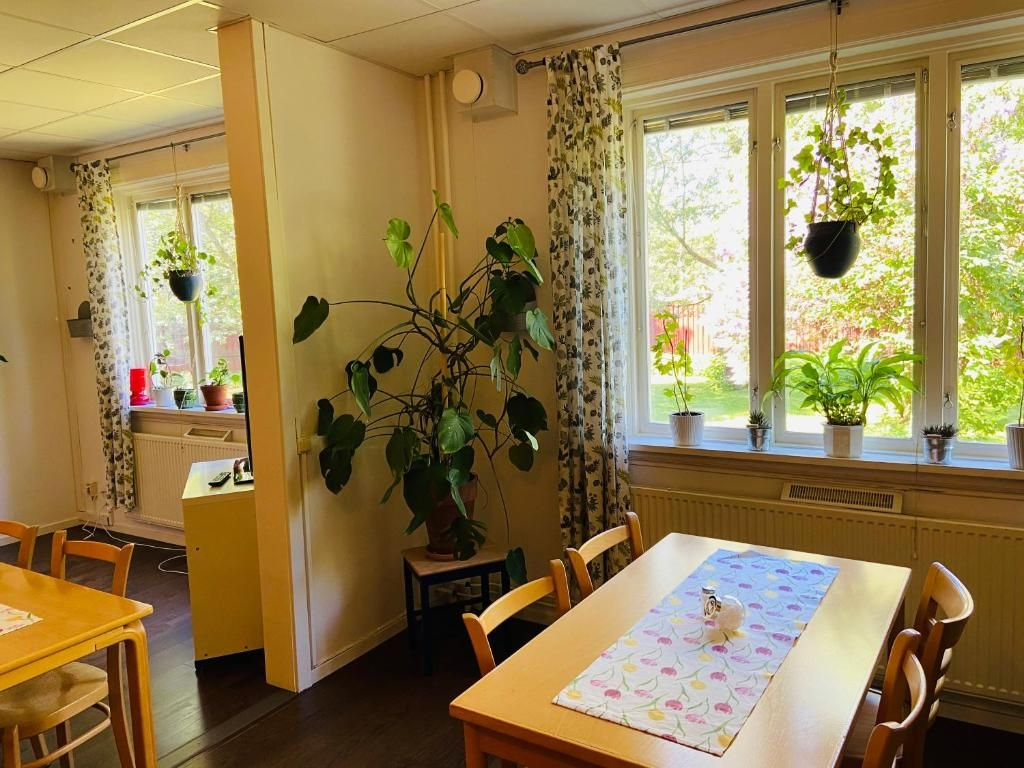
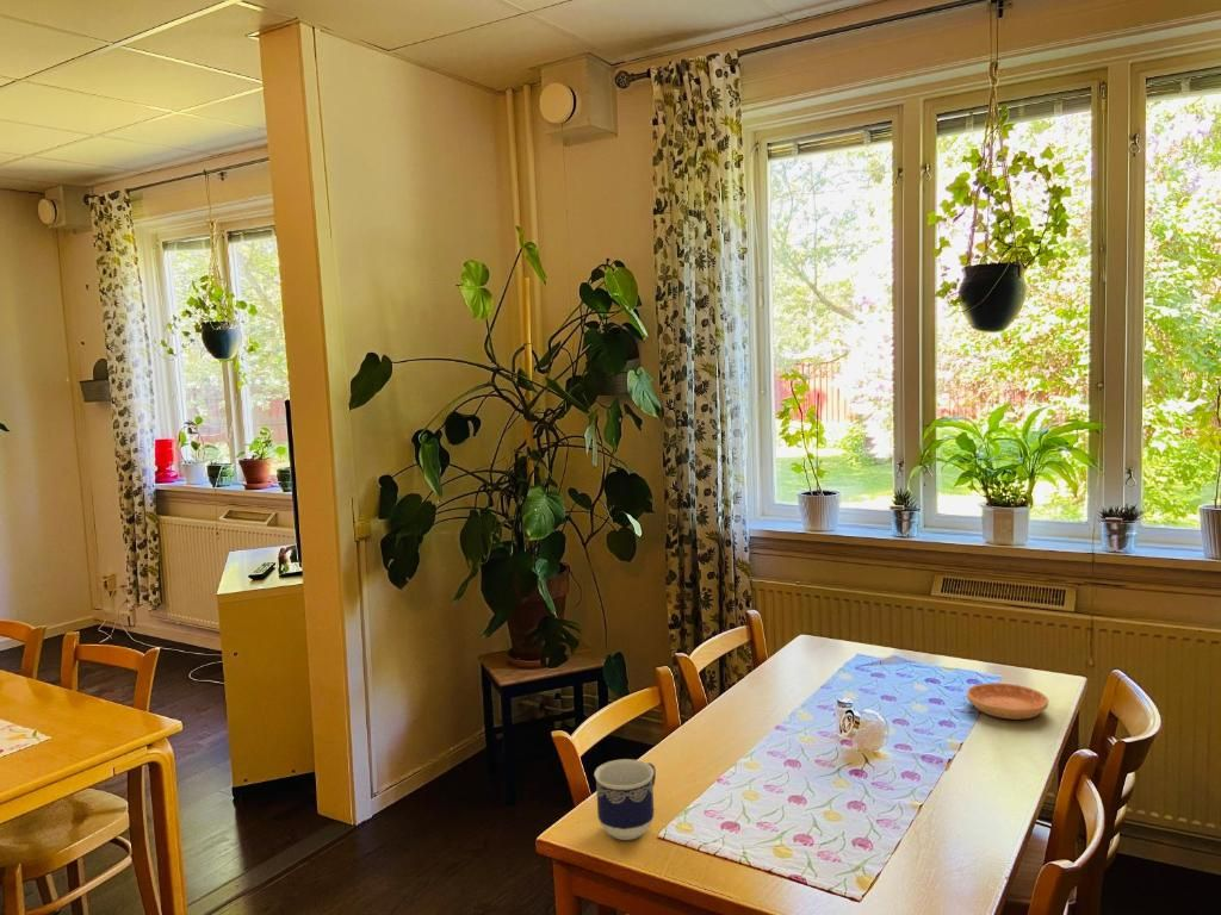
+ saucer (1006, 702)
+ cup (631, 798)
